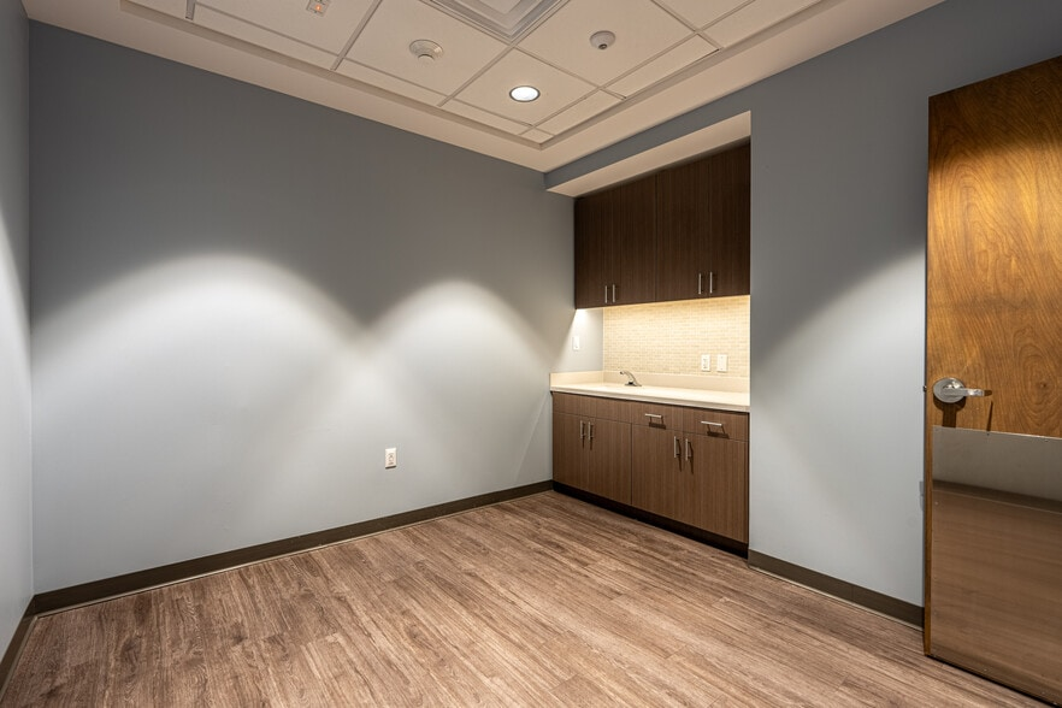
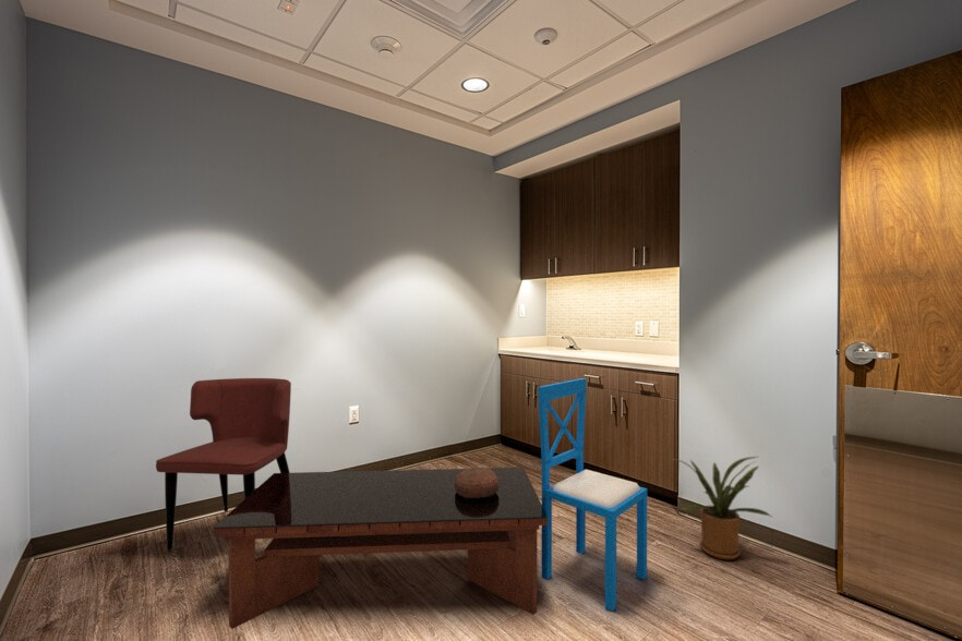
+ dining chair (233, 458)
+ house plant (720, 499)
+ dining chair (591, 481)
+ decorative bowl (477, 481)
+ coffee table (394, 537)
